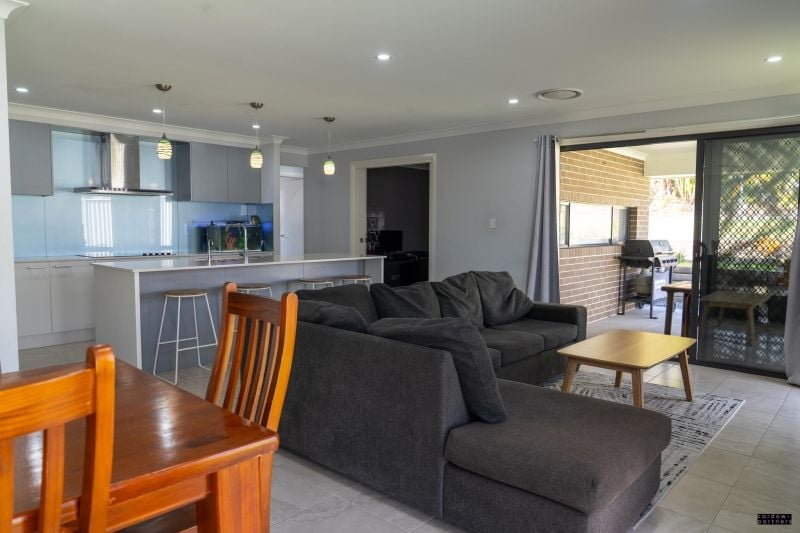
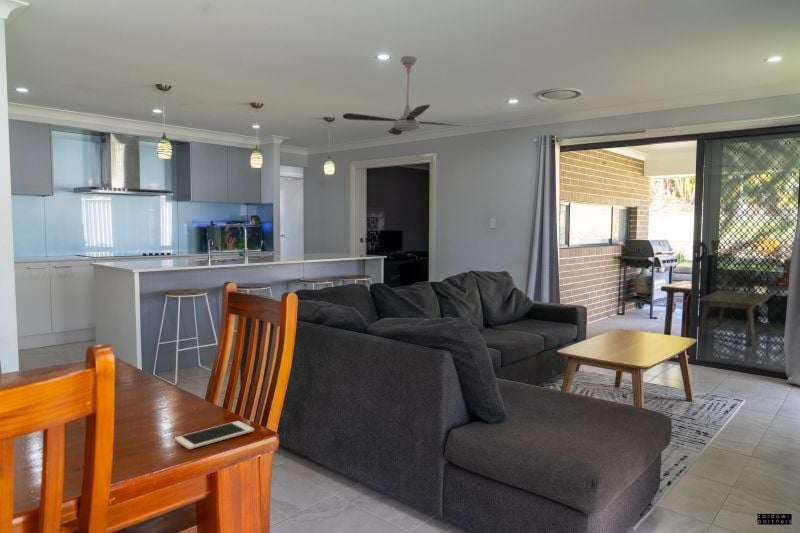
+ cell phone (215, 434)
+ ceiling fan (407, 93)
